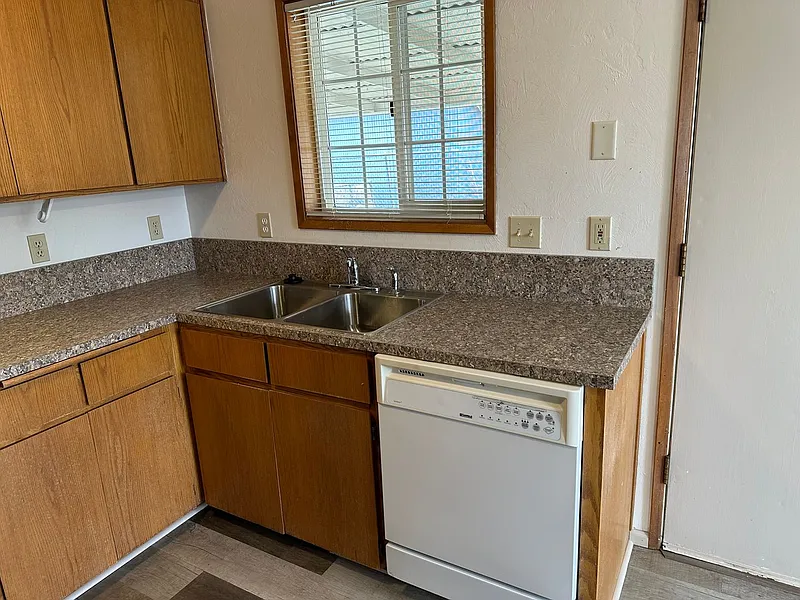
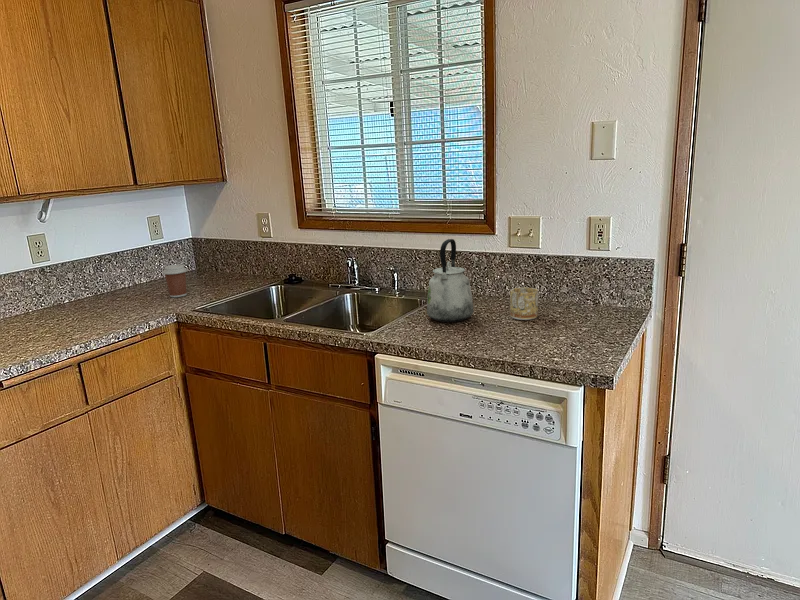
+ kettle (451, 277)
+ coffee cup (176, 280)
+ mug (524, 301)
